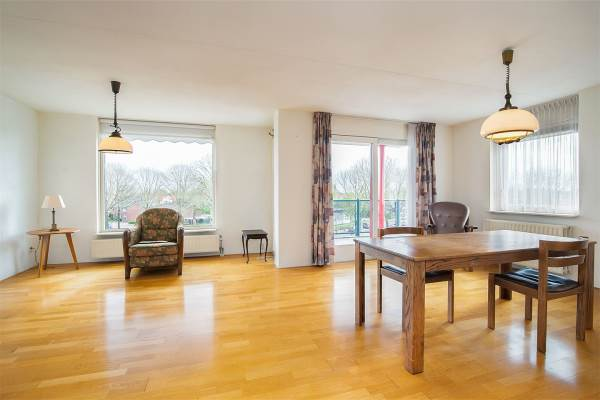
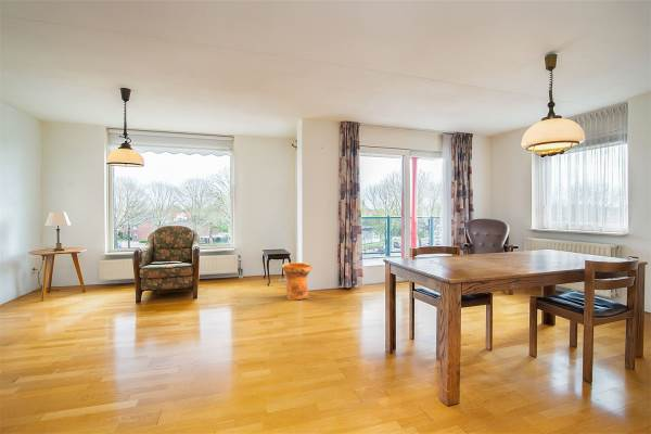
+ woven basket (296, 280)
